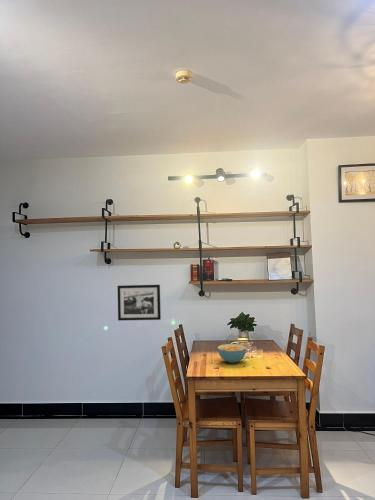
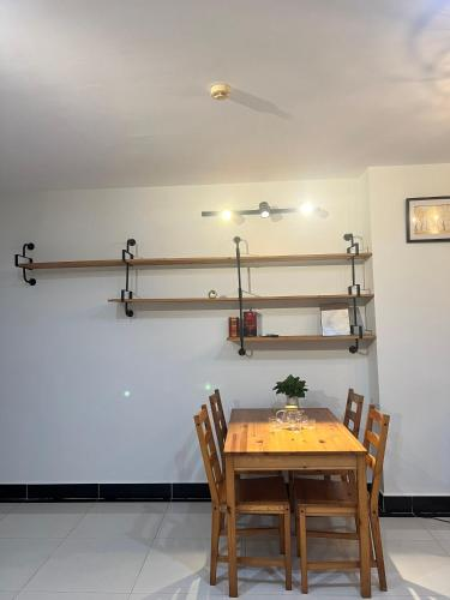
- picture frame (139, 302)
- cereal bowl (232, 354)
